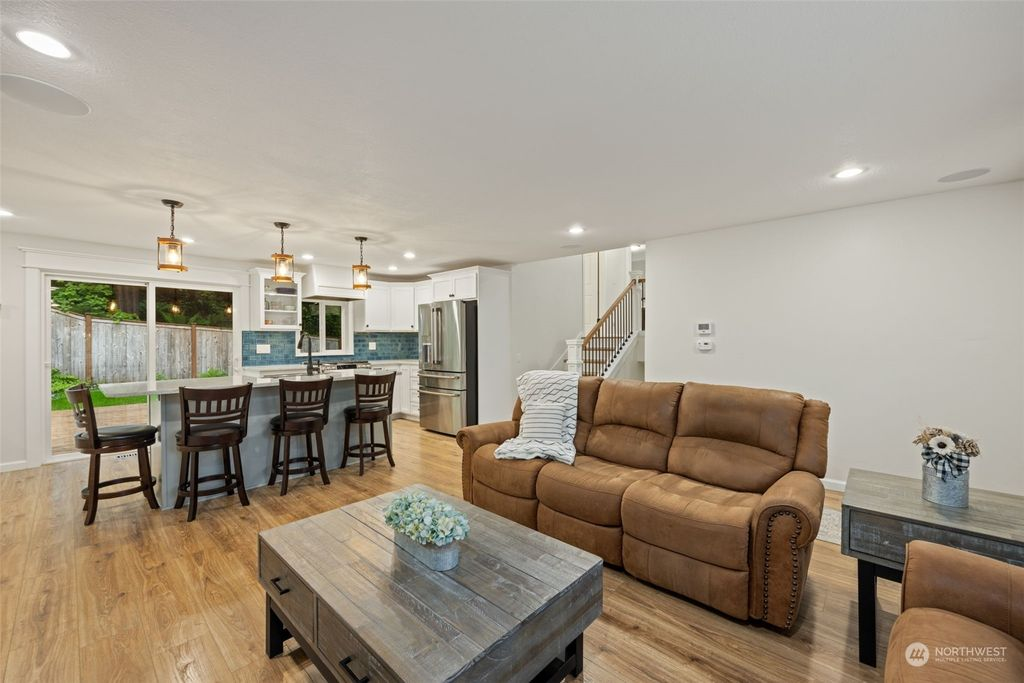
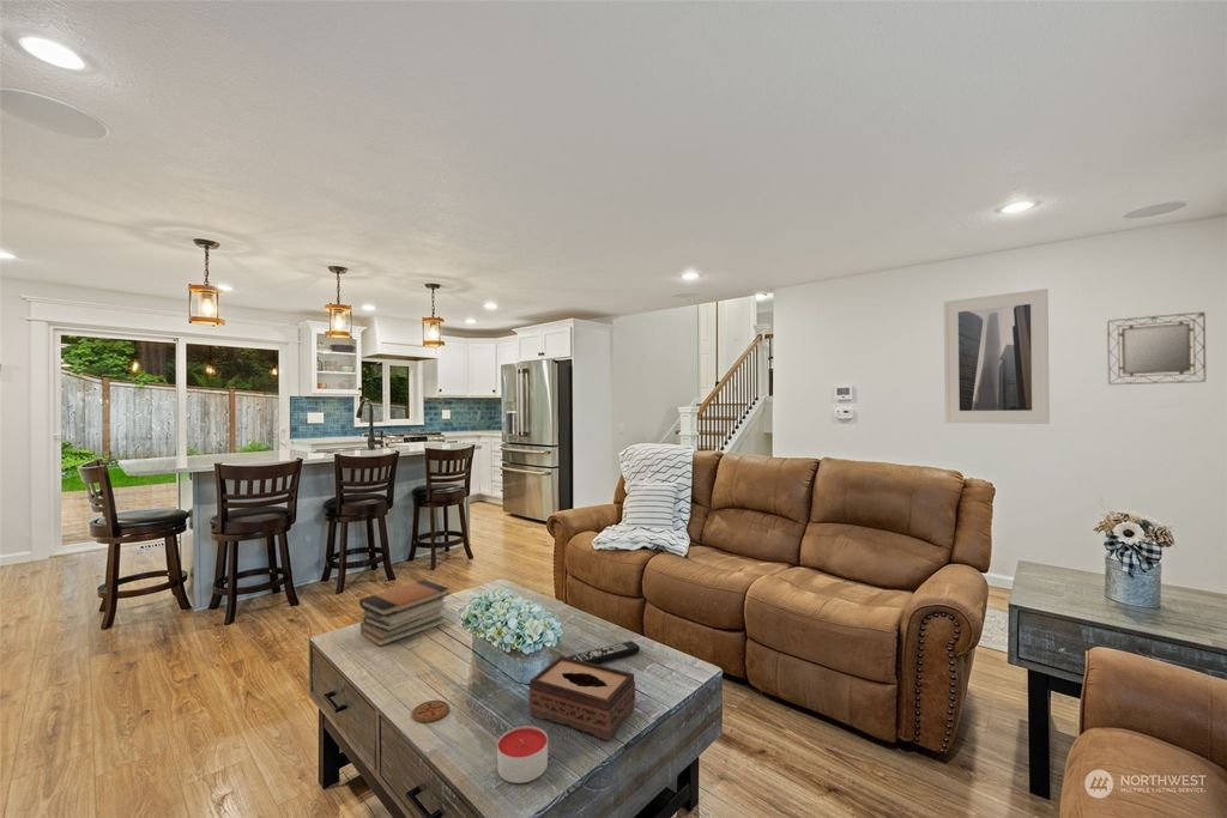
+ home mirror (1154, 349)
+ tissue box (582, 693)
+ coaster (430, 710)
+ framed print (993, 359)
+ book stack (405, 611)
+ candle (522, 752)
+ remote control (604, 654)
